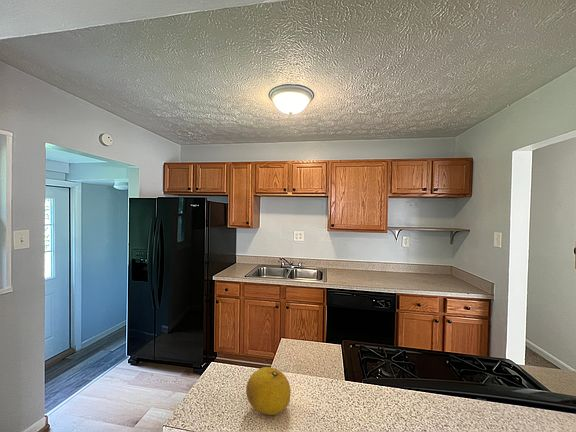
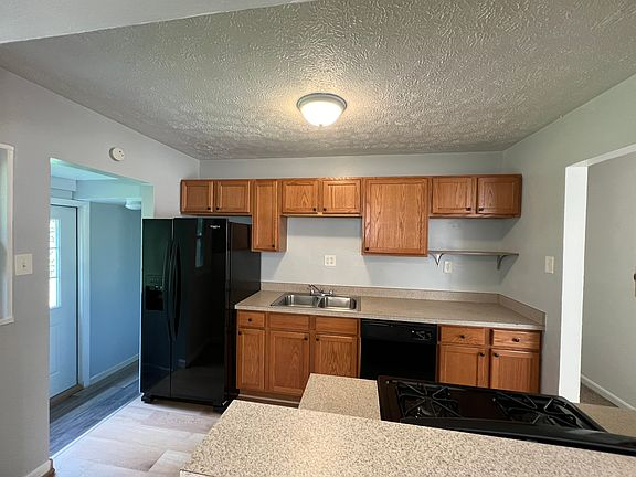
- fruit (268, 388)
